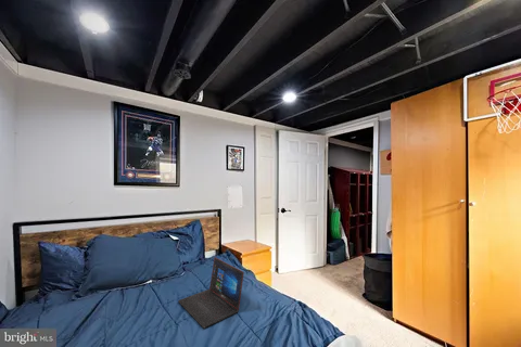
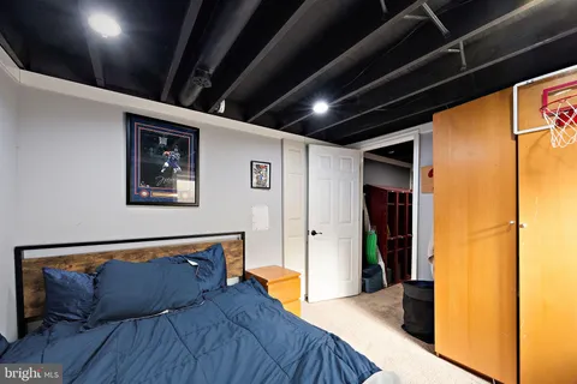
- laptop (209, 287)
